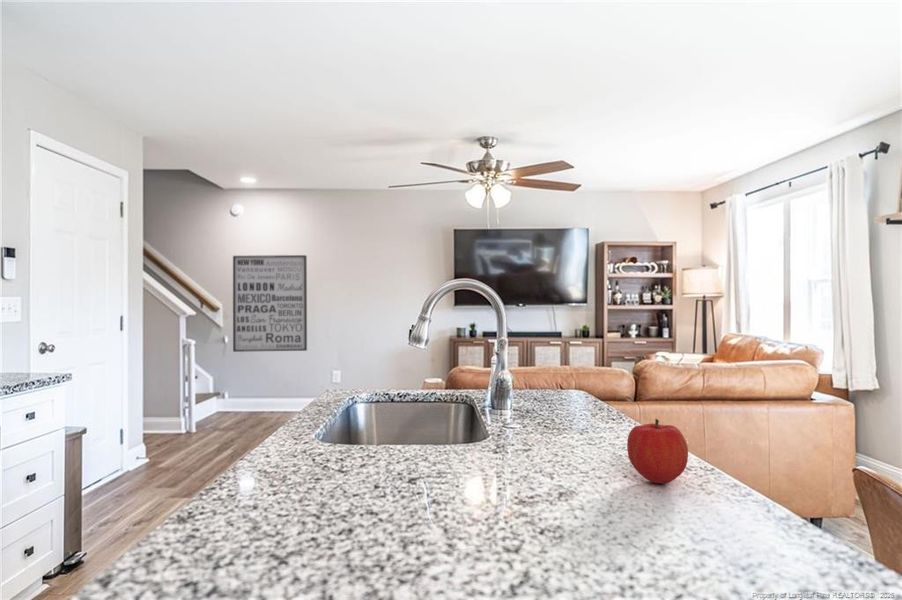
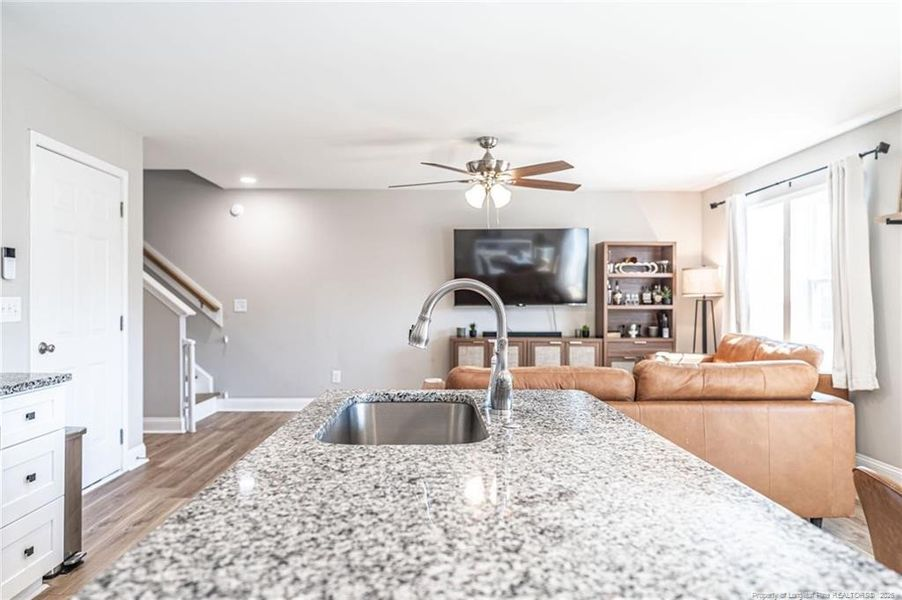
- fruit (656, 450)
- wall art (270, 303)
